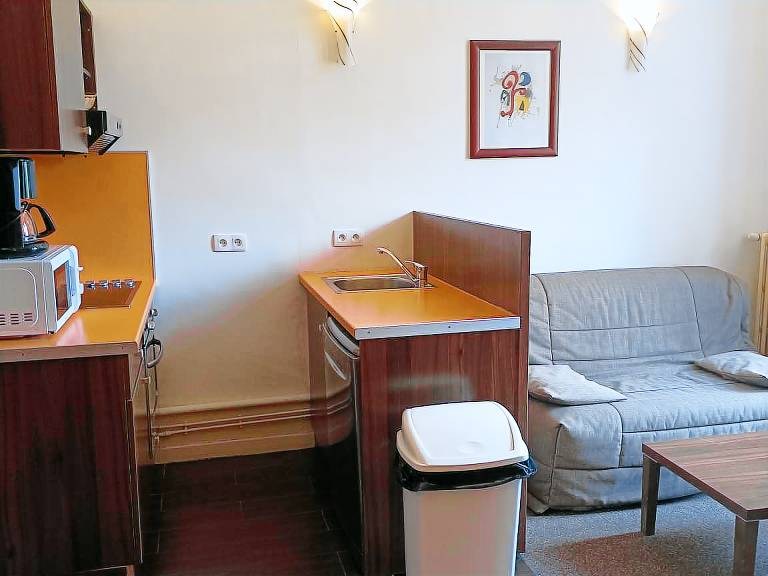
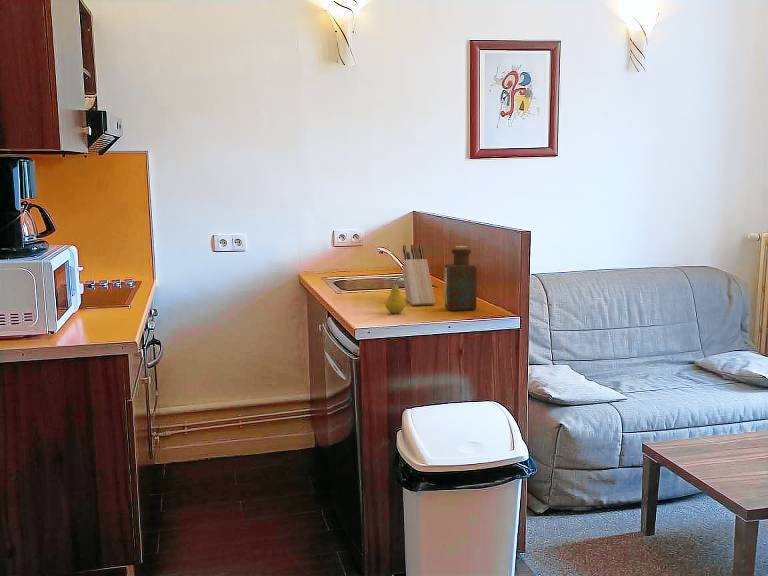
+ knife block (417, 273)
+ bottle (460, 277)
+ fruit (395, 295)
